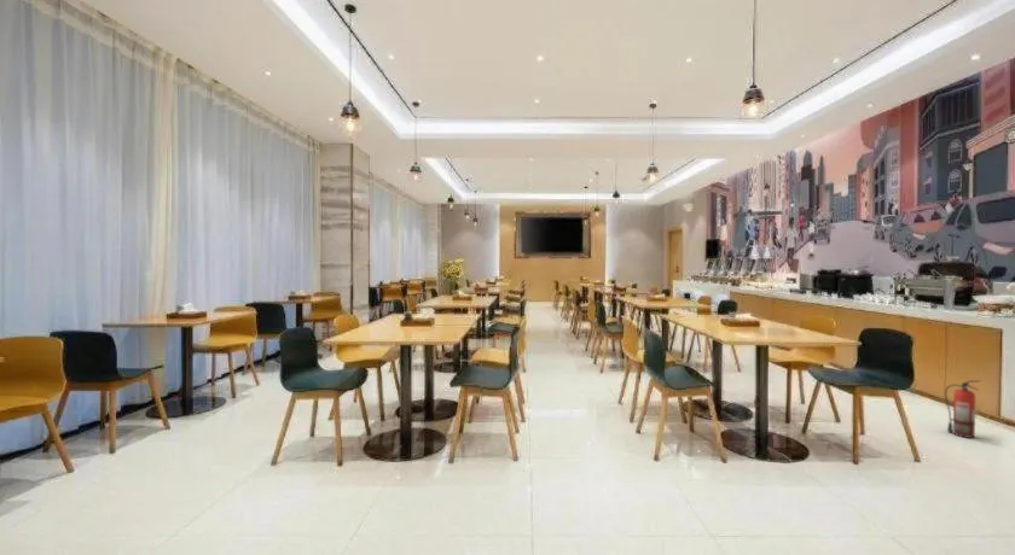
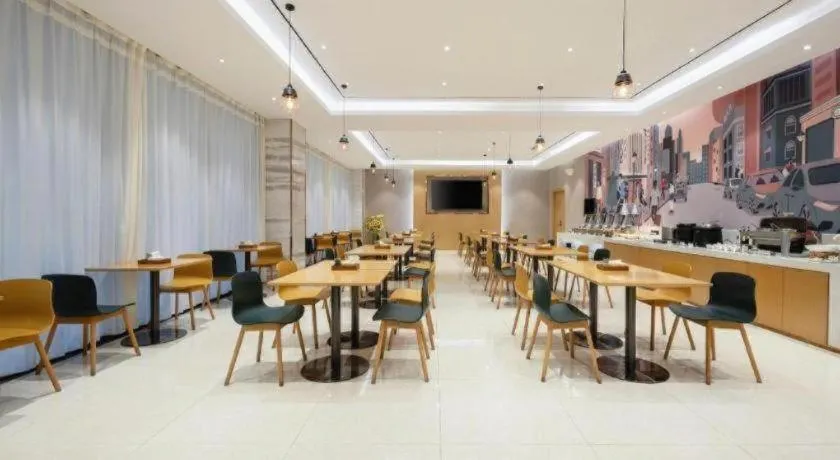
- fire extinguisher (962, 405)
